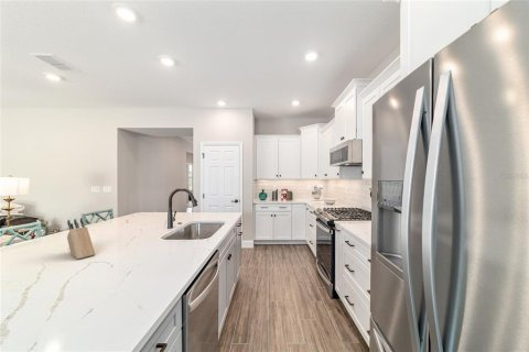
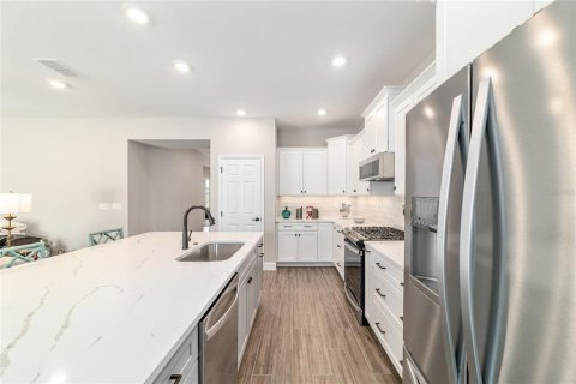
- knife block (79, 237)
